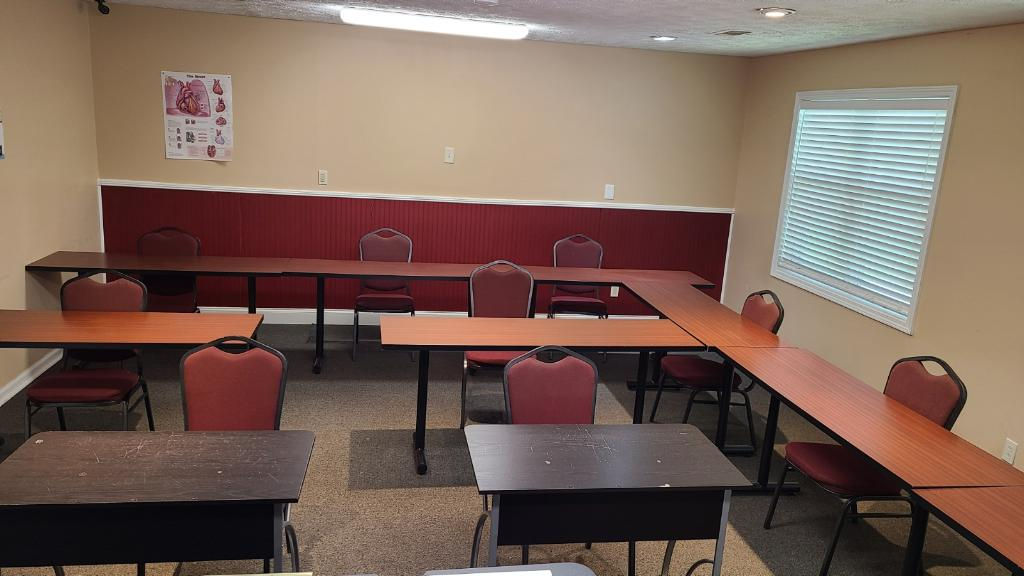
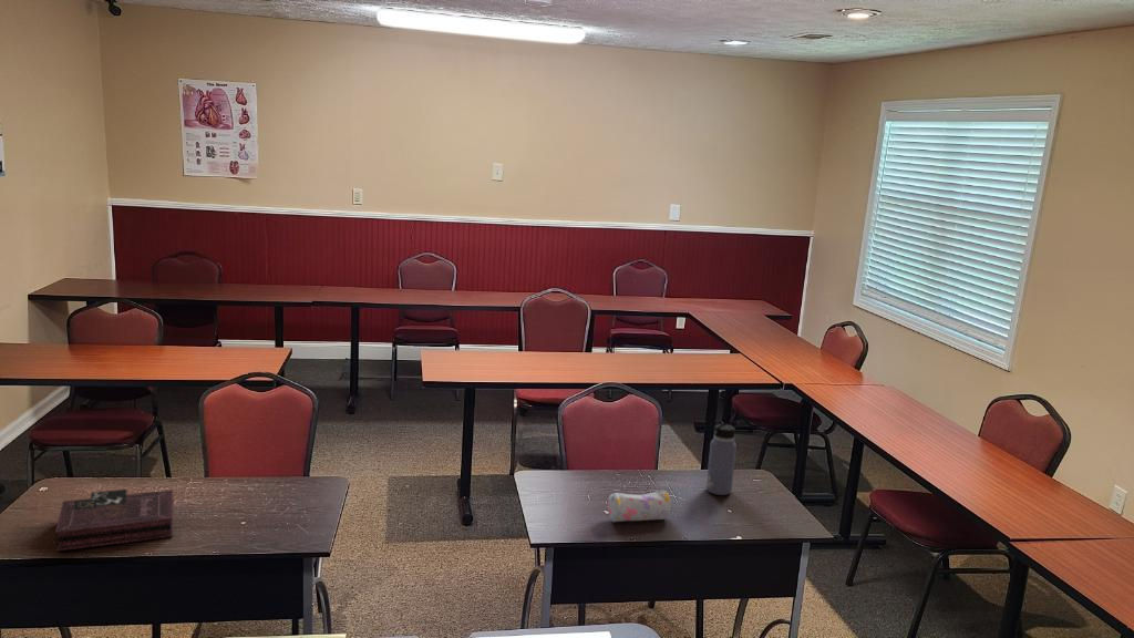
+ book (116, 508)
+ pencil case (639, 505)
+ water bottle (722, 454)
